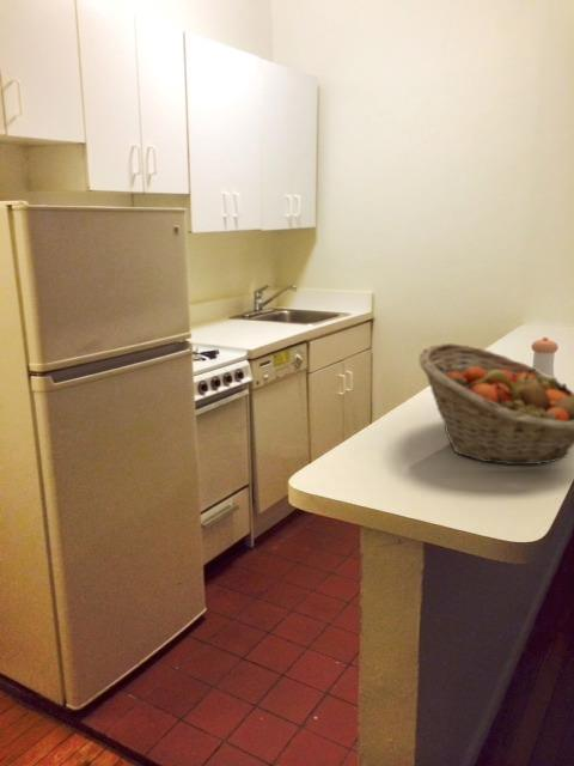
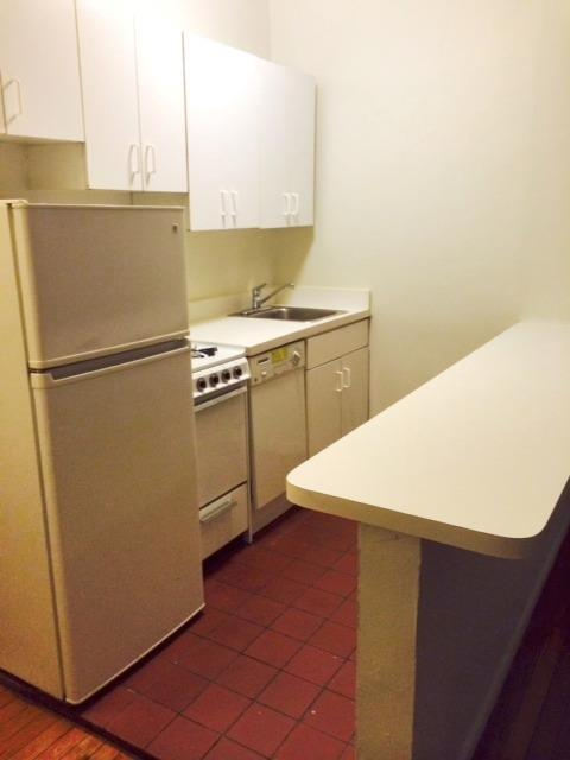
- fruit basket (502, 397)
- pepper shaker (542, 370)
